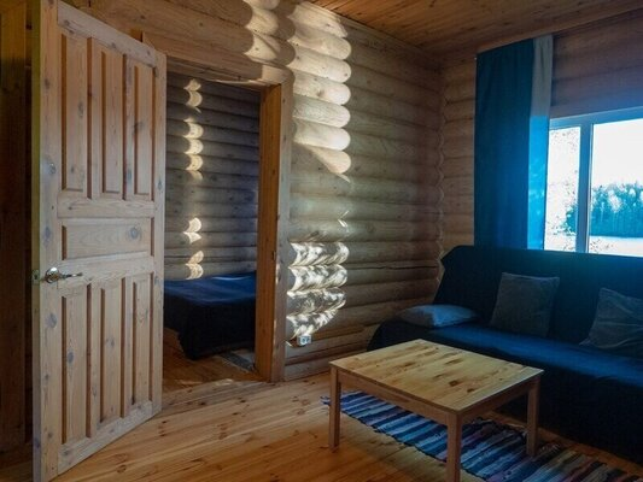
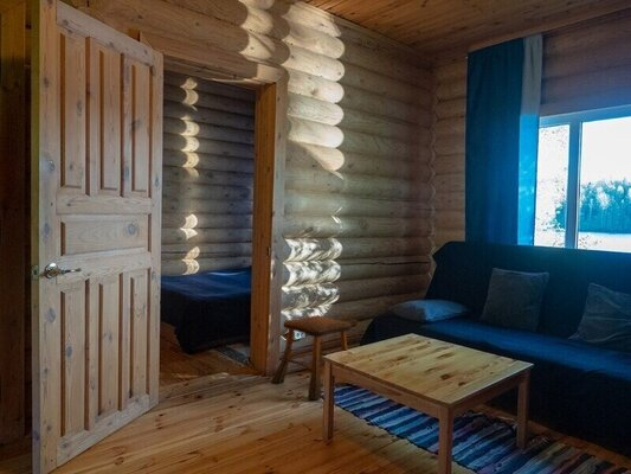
+ stool (316, 352)
